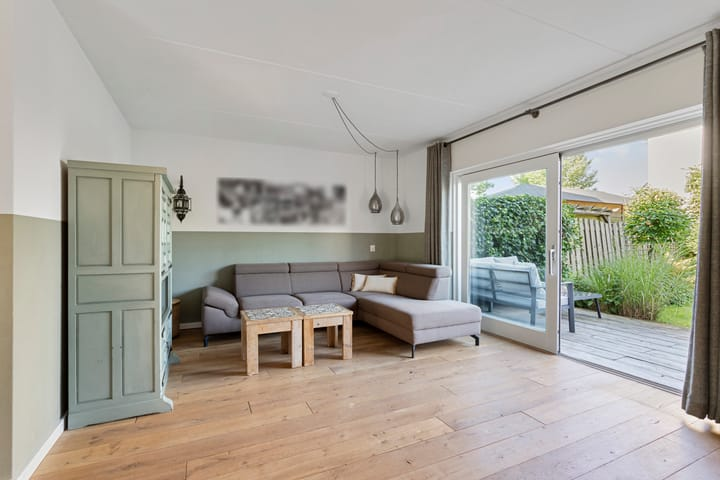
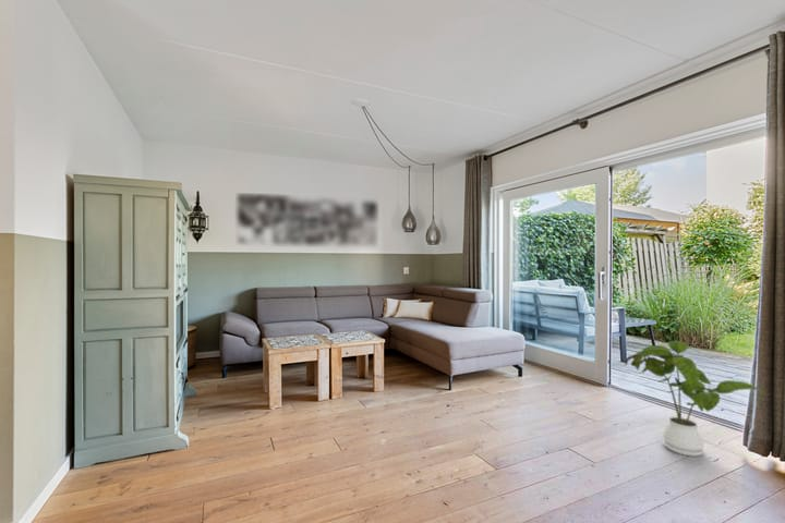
+ house plant (687, 396)
